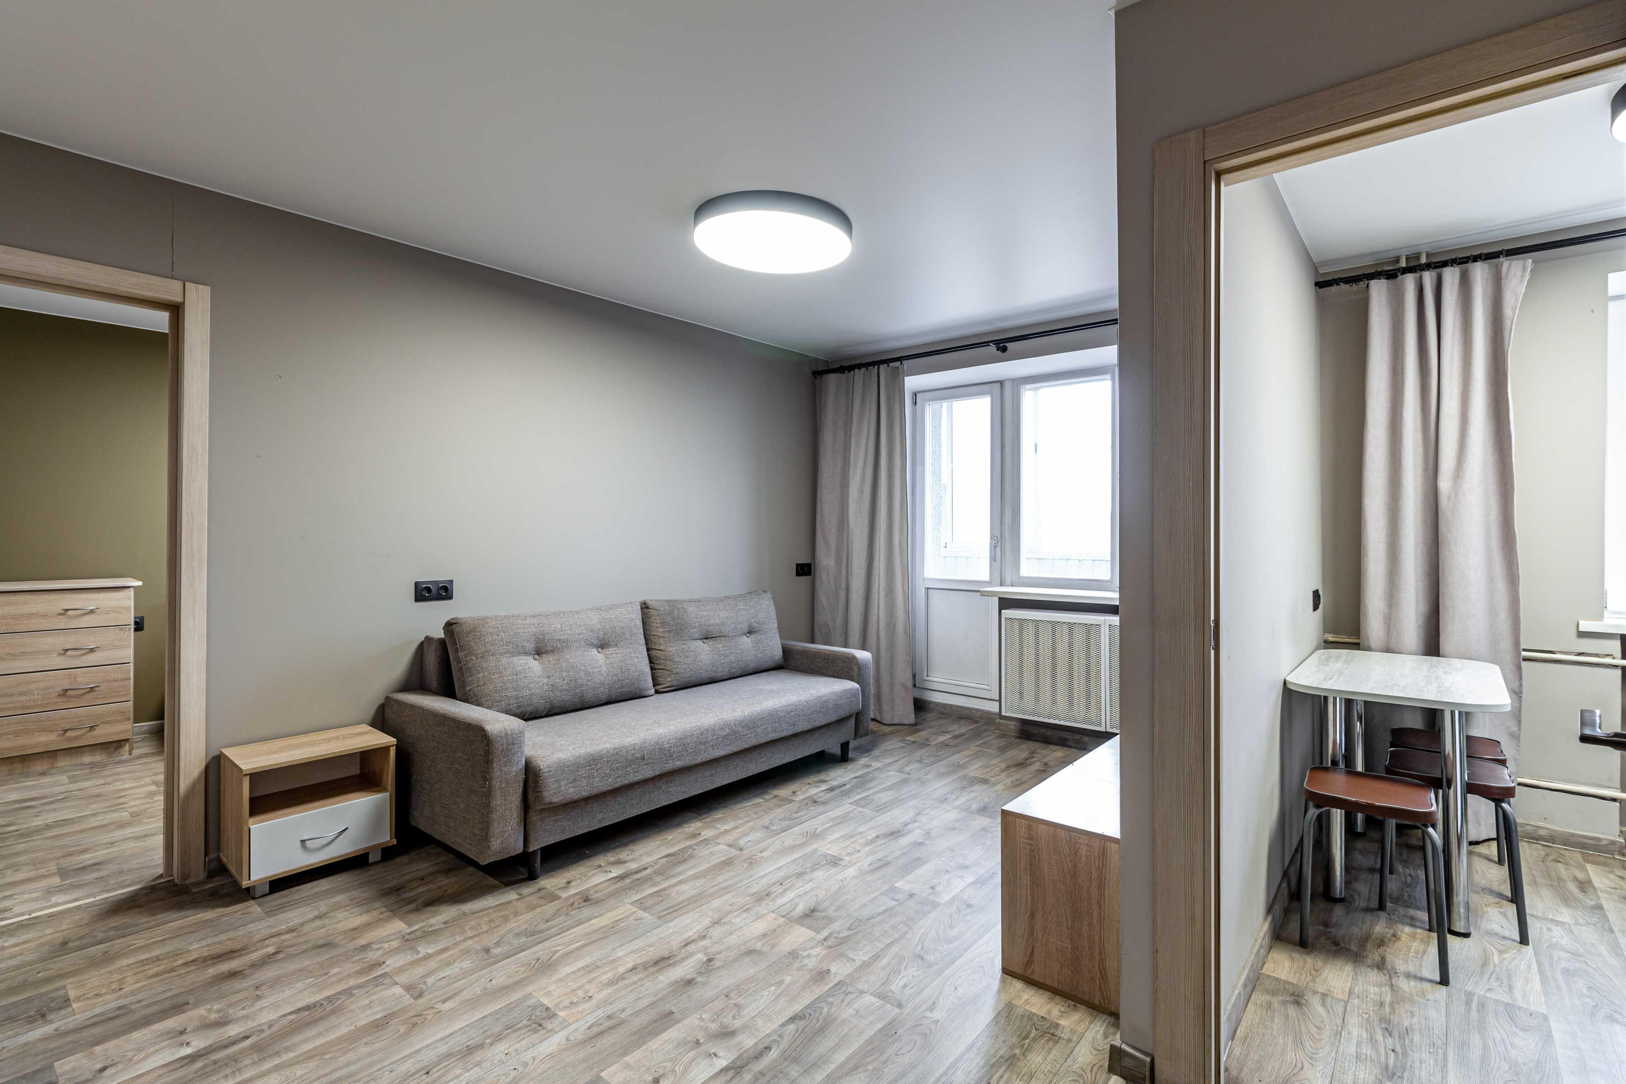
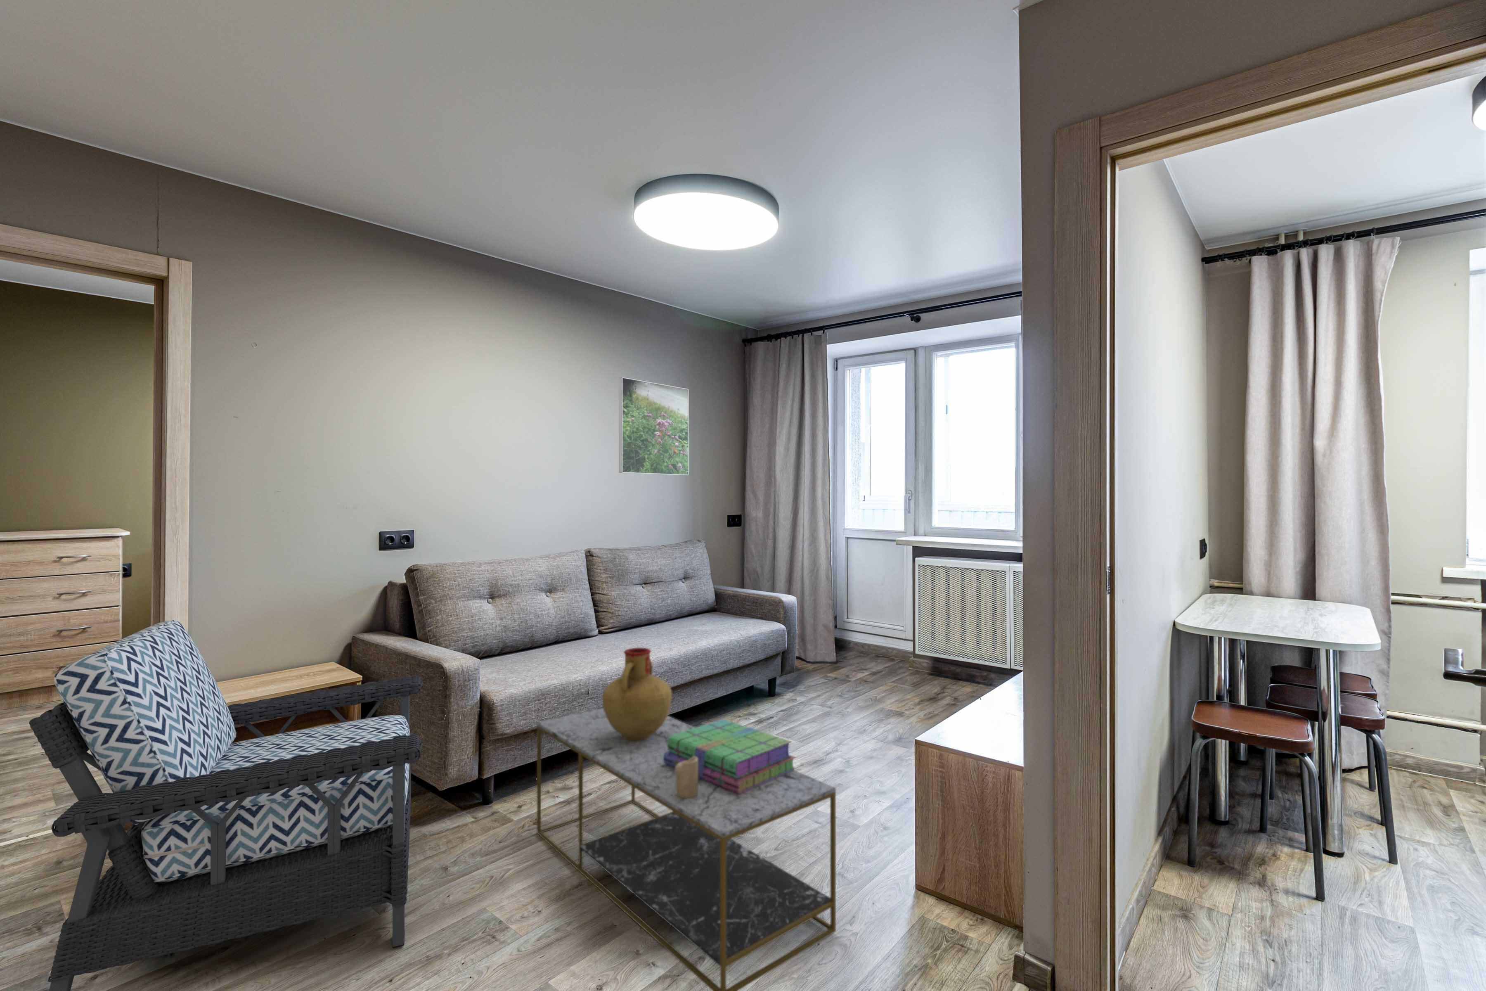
+ stack of books (729, 752)
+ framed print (656, 429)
+ armchair (268, 766)
+ candle (686, 775)
+ vase (637, 692)
+ coffee table (667, 813)
